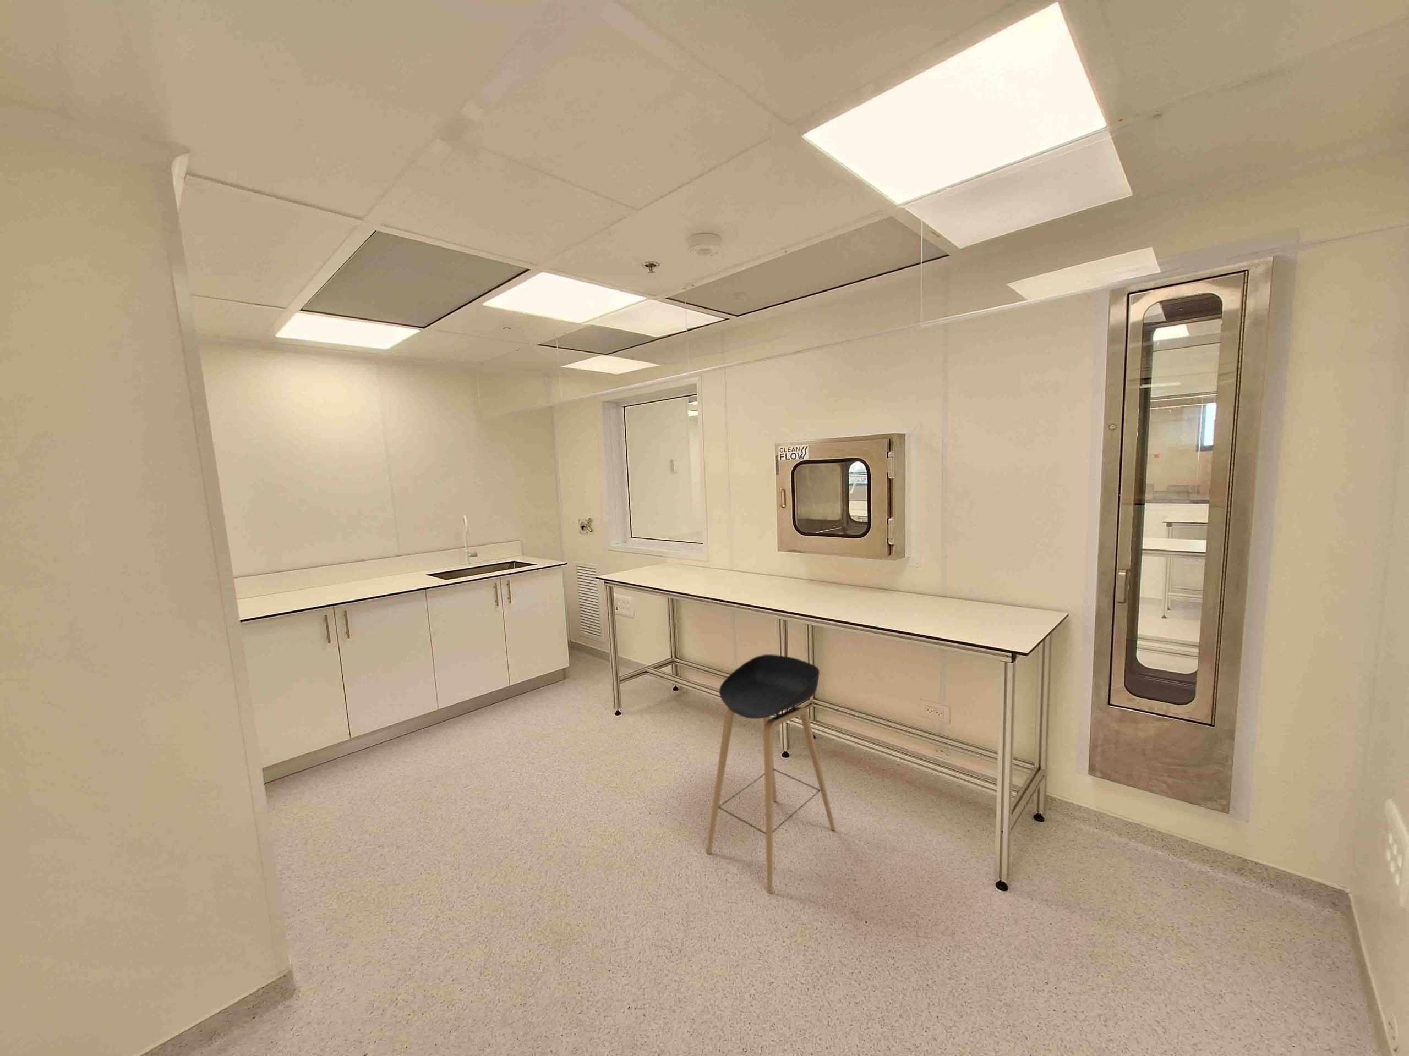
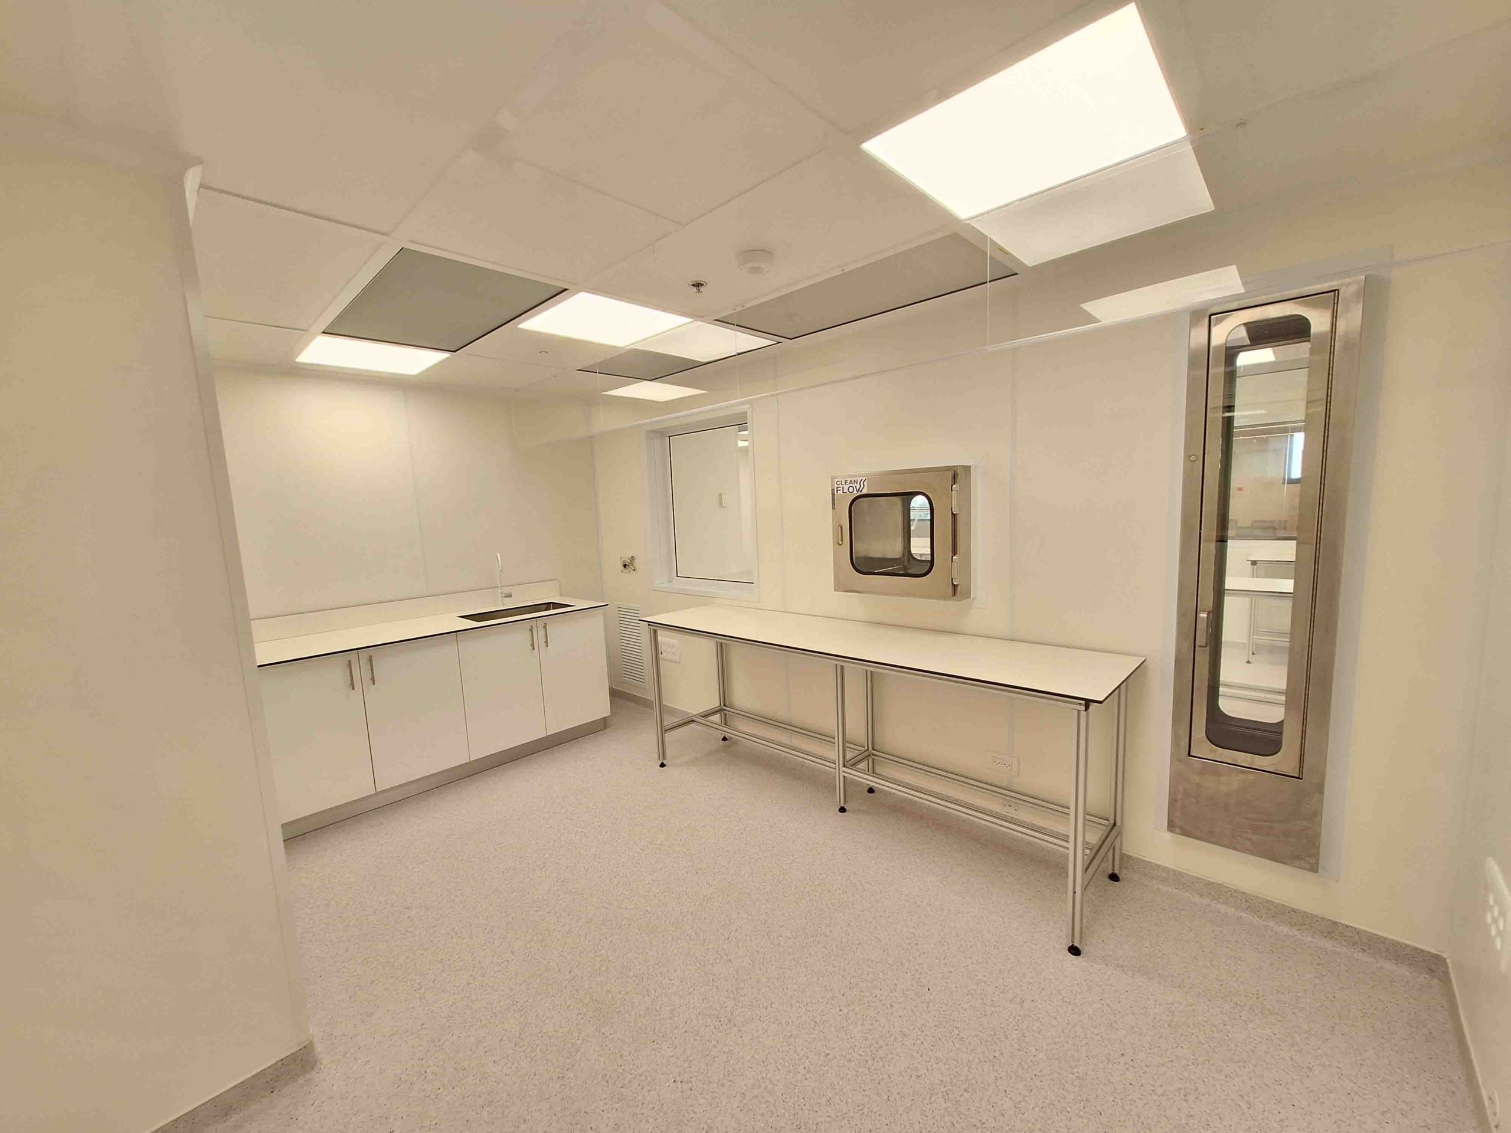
- stool (770, 758)
